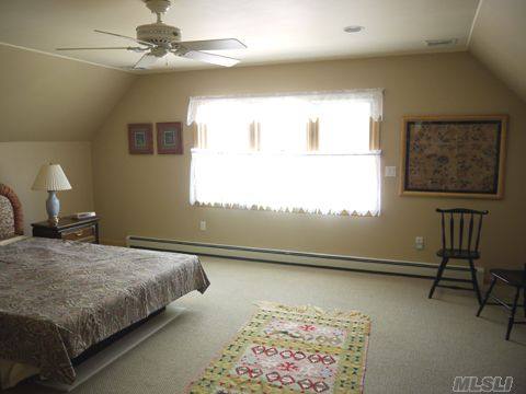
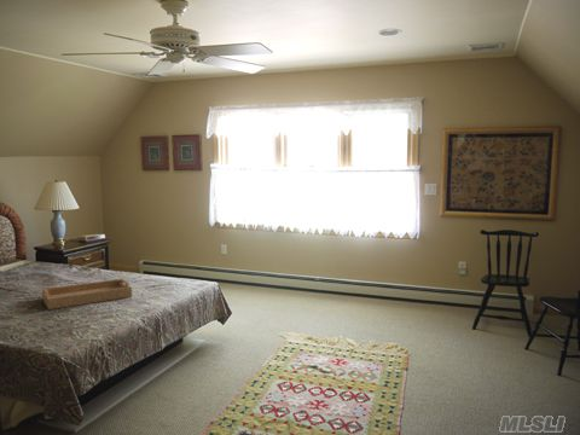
+ serving tray (87, 291)
